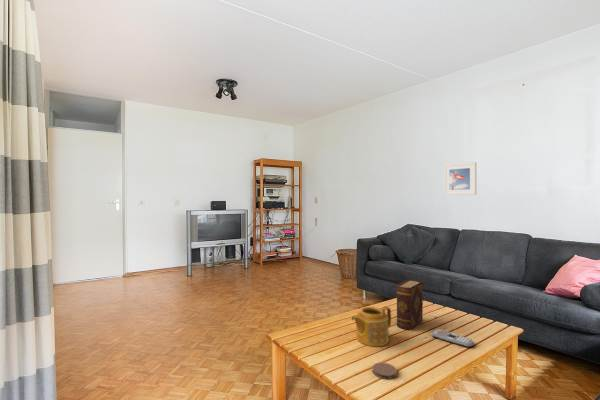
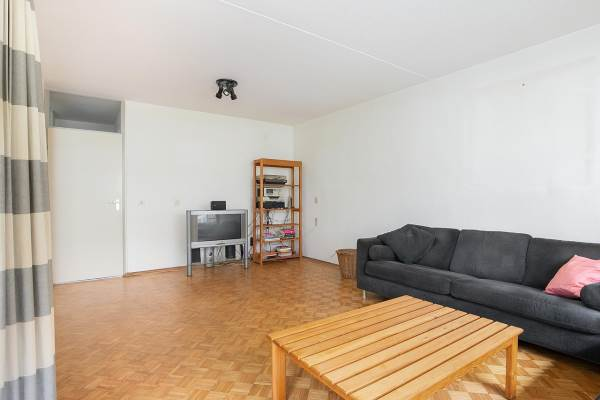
- remote control (452, 338)
- coaster (384, 370)
- teapot (371, 325)
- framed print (459, 179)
- diary (409, 303)
